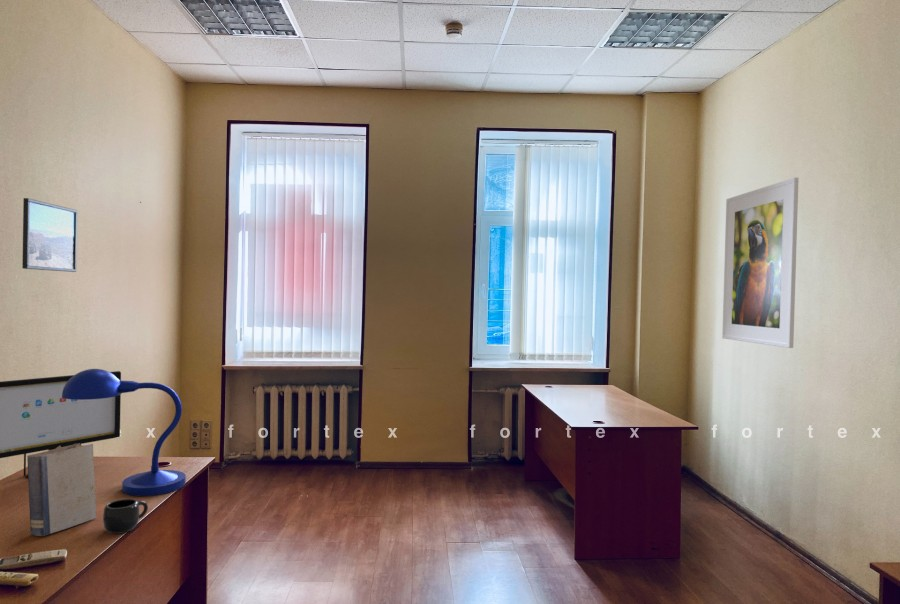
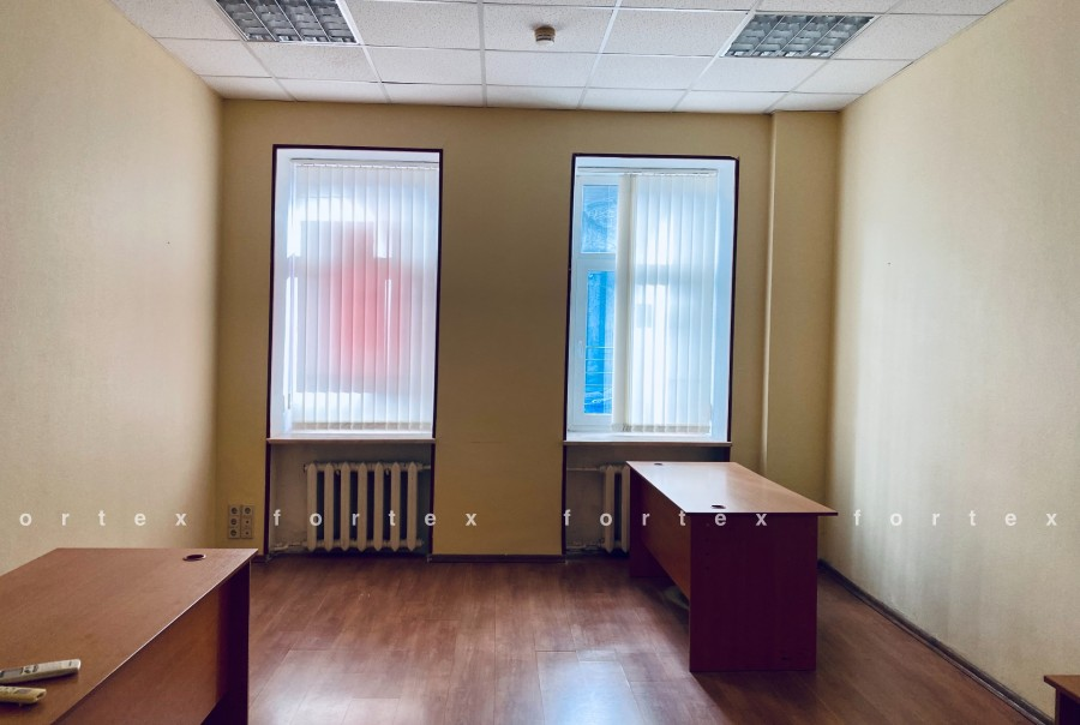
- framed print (51, 237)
- mug (125, 515)
- computer monitor (56, 424)
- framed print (756, 266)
- desk lamp (156, 442)
- book (62, 486)
